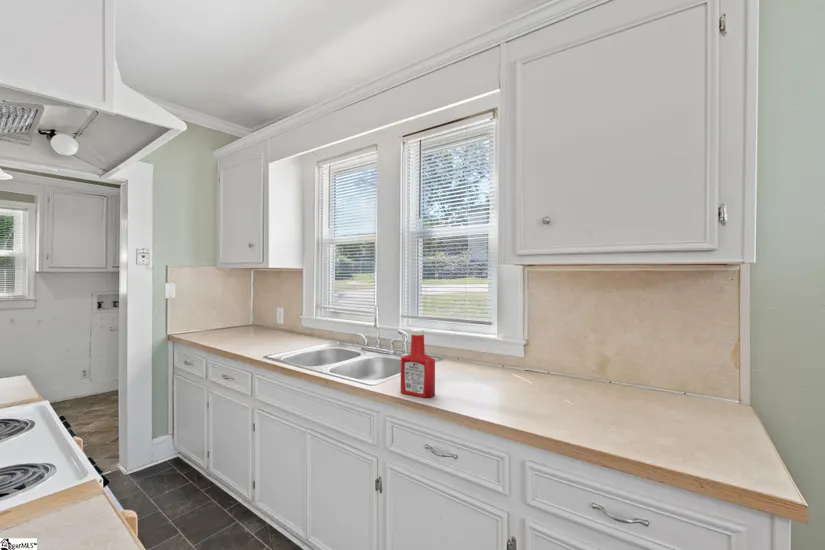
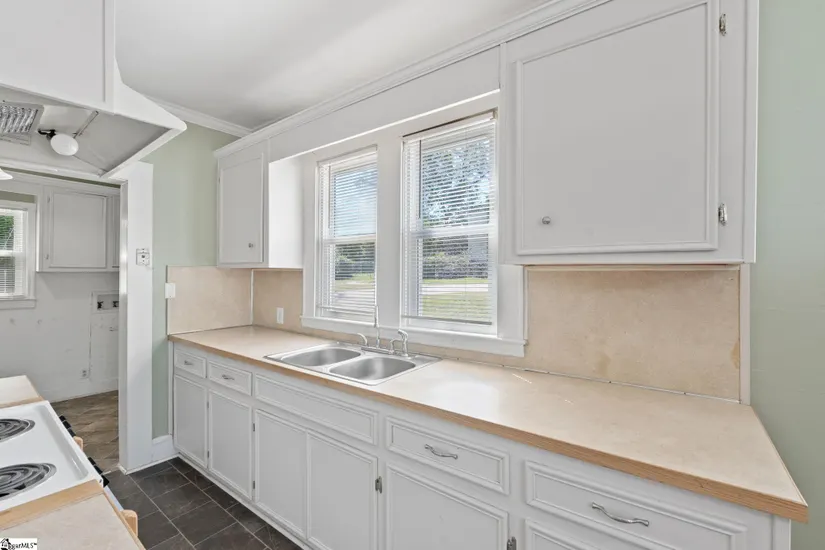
- soap bottle (417, 361)
